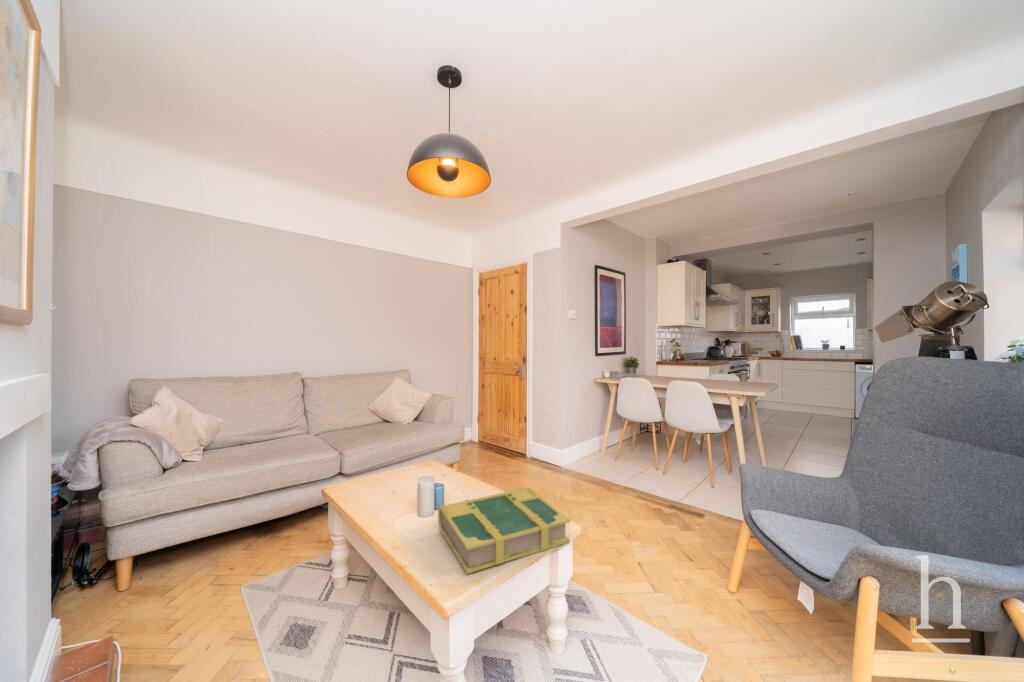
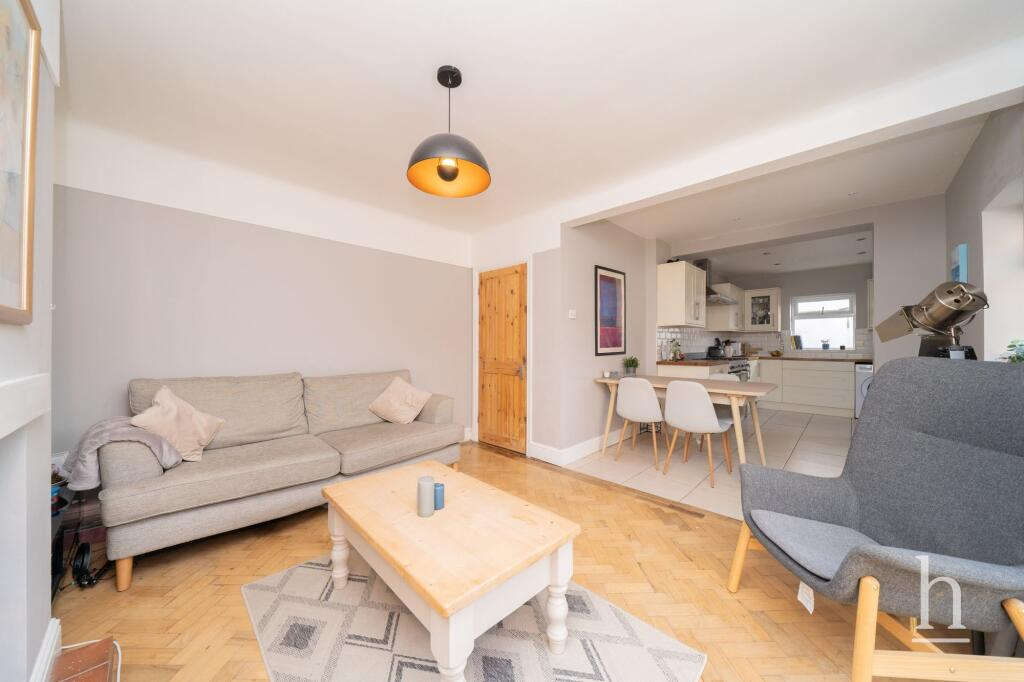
- book (501, 521)
